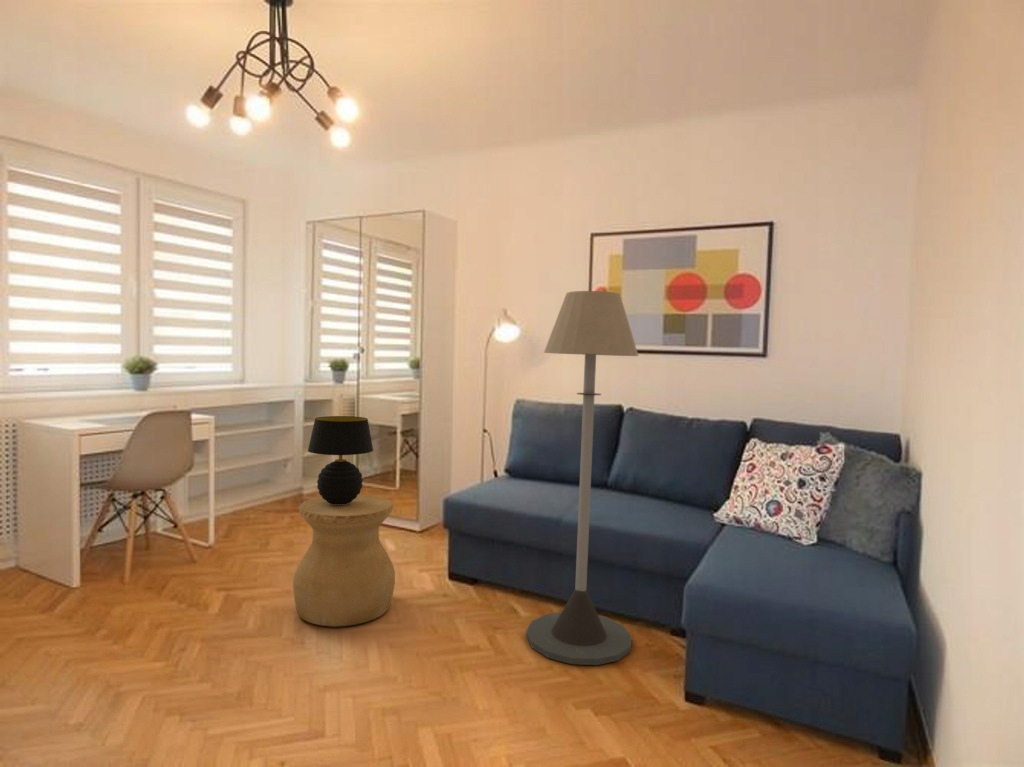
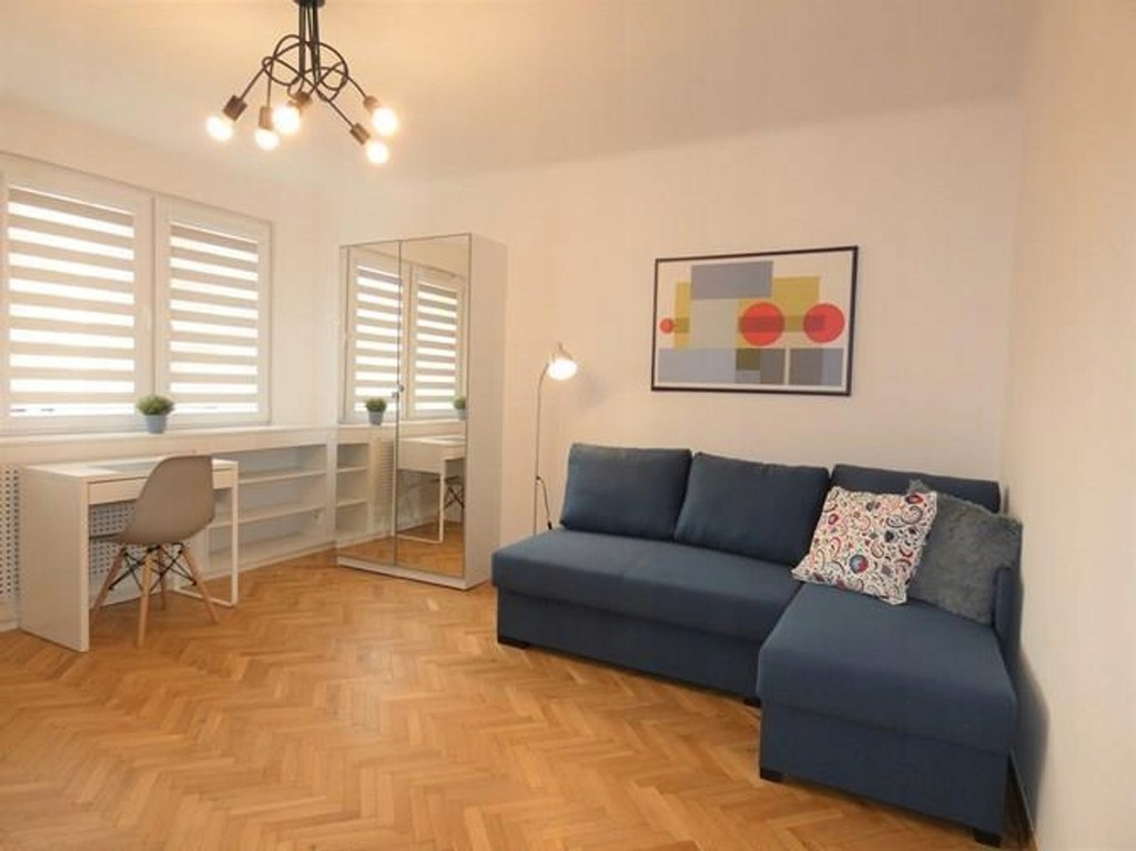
- table lamp (340, 460)
- floor lamp (585, 468)
- side table (345, 556)
